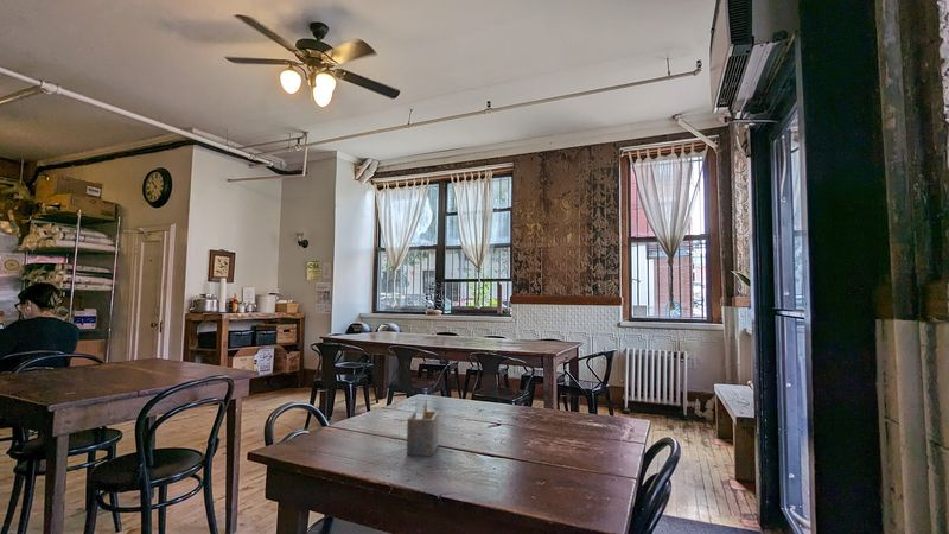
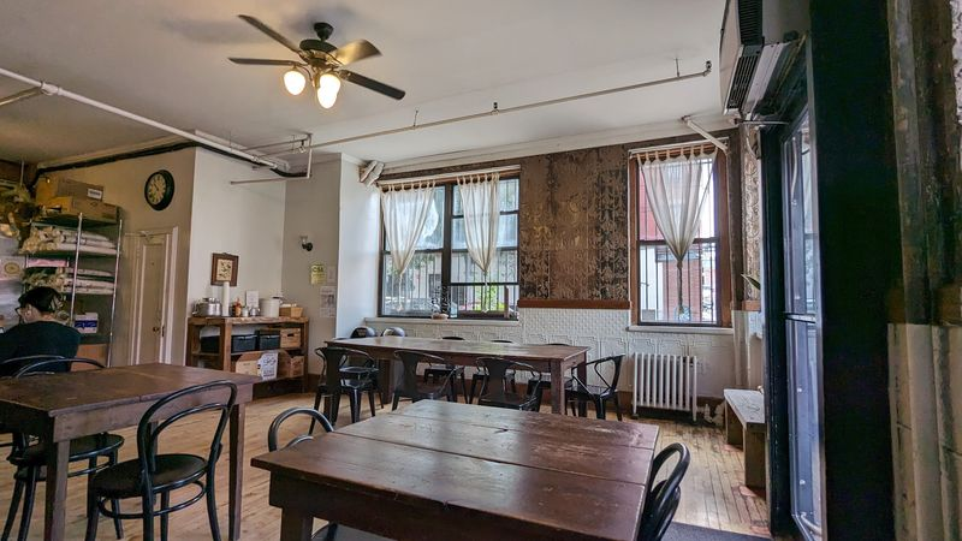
- napkin holder (422, 425)
